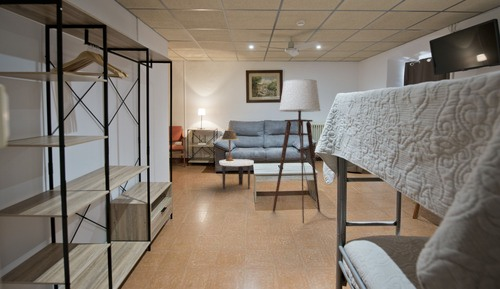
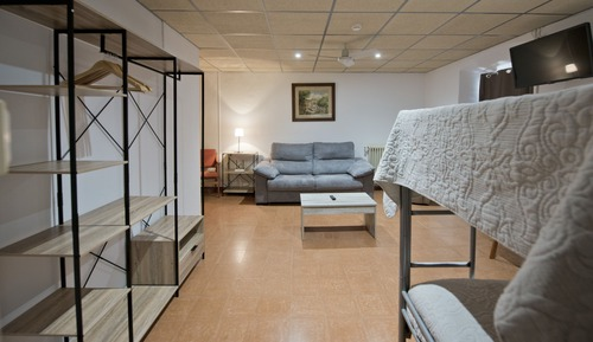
- table lamp (229, 144)
- side table (239, 174)
- floor lamp (309, 149)
